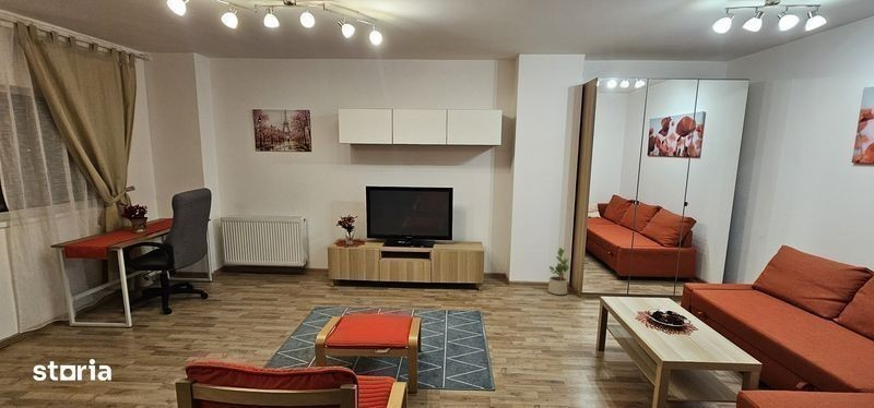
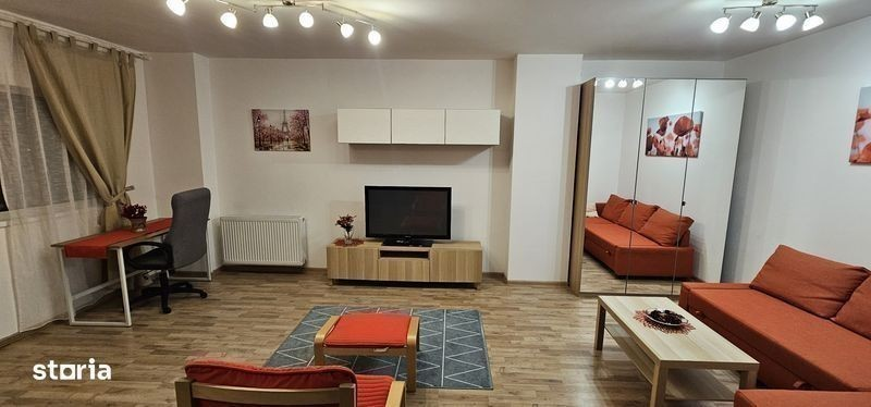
- potted plant (559, 268)
